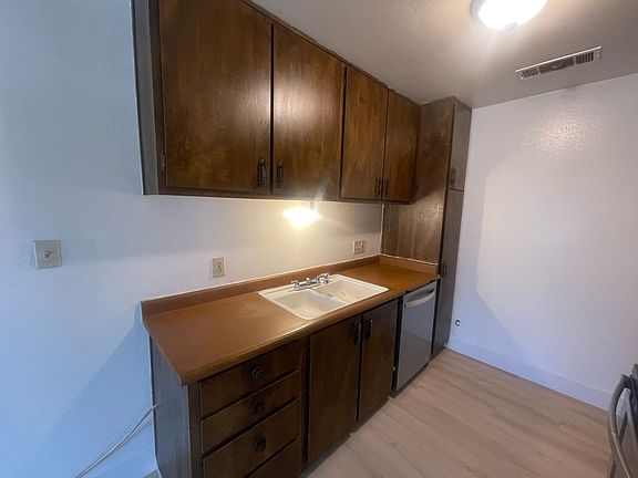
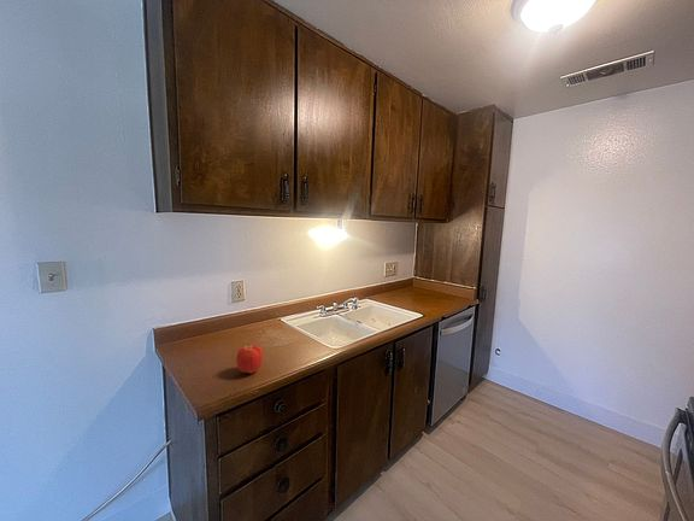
+ apple (249, 358)
